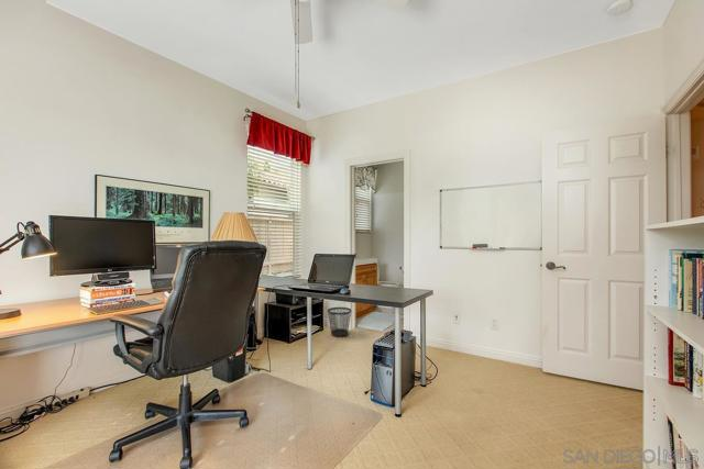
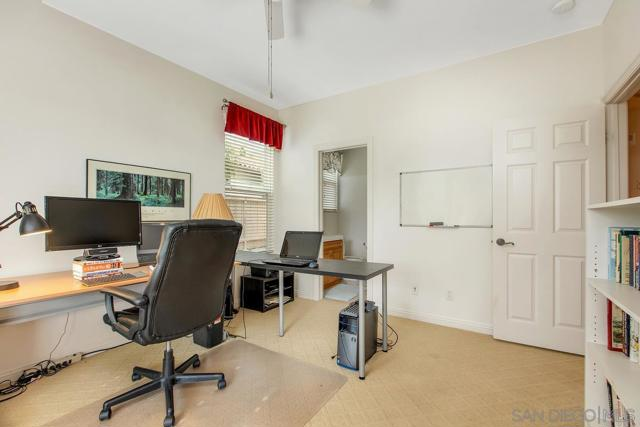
- wastebasket (340, 322)
